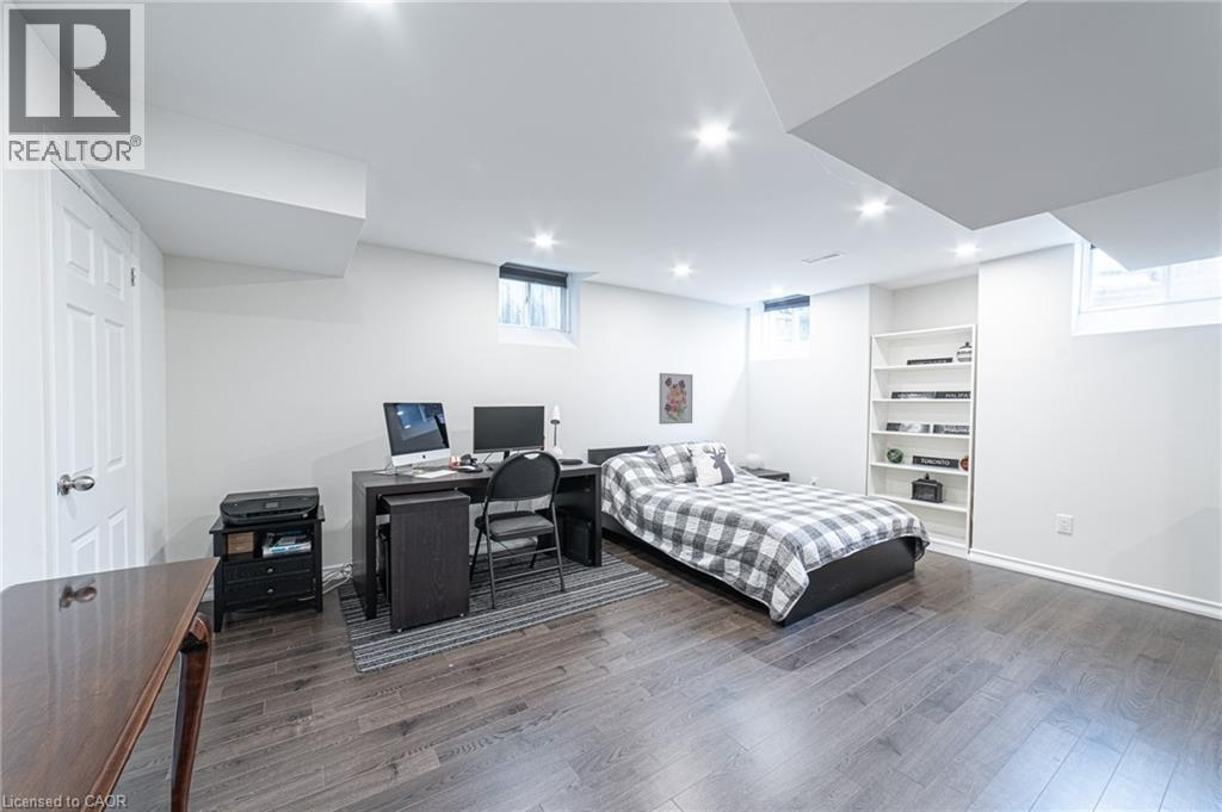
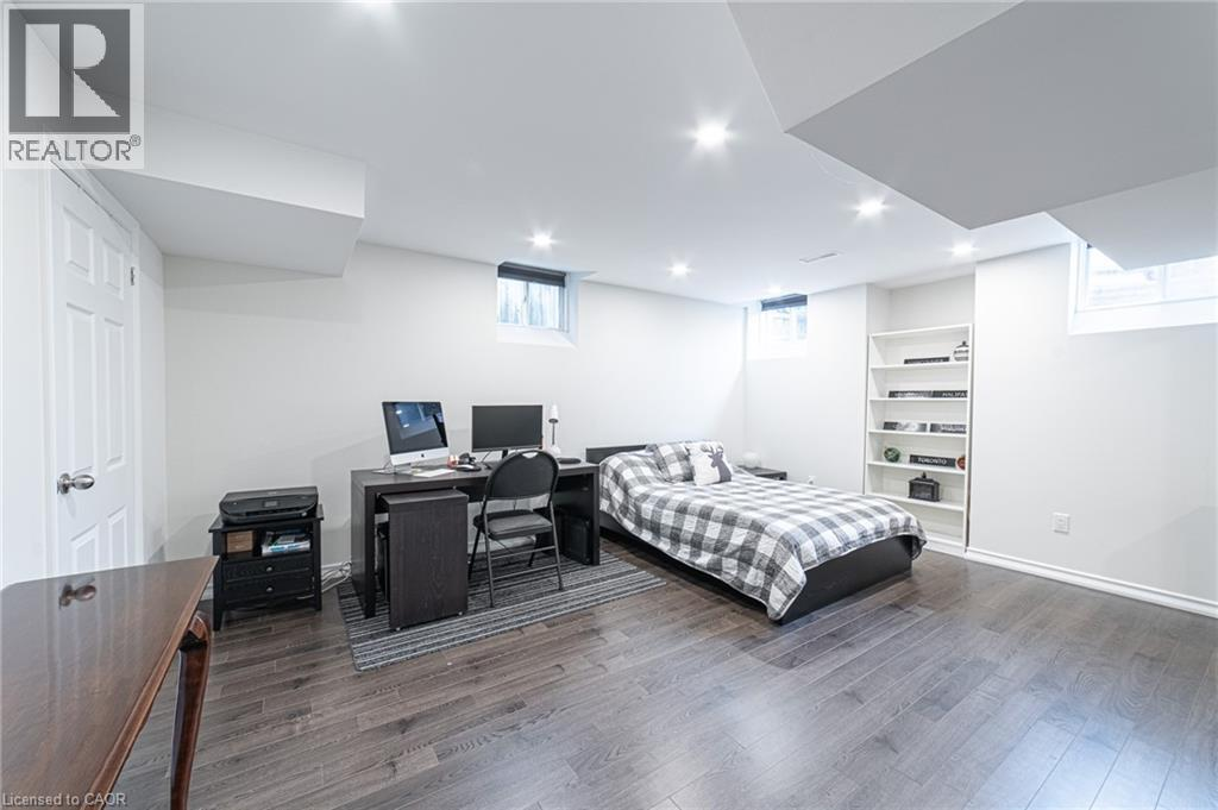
- wall art (675, 398)
